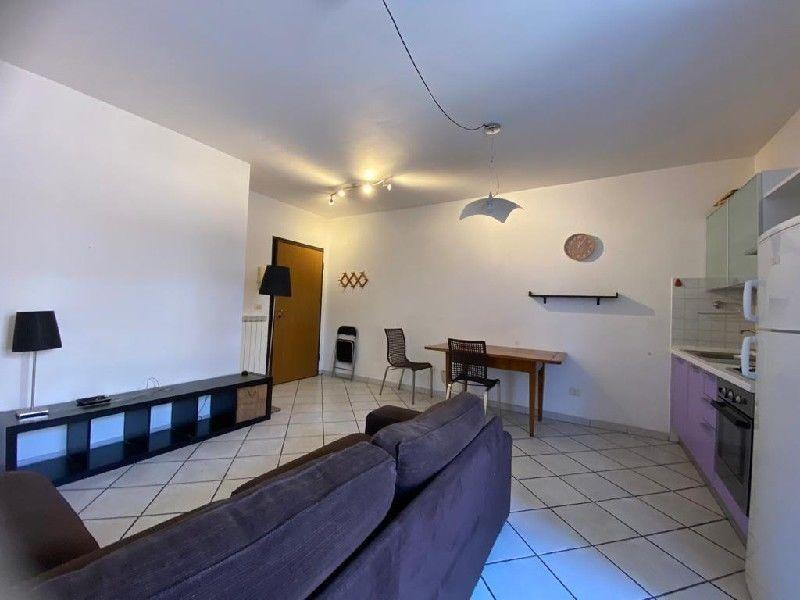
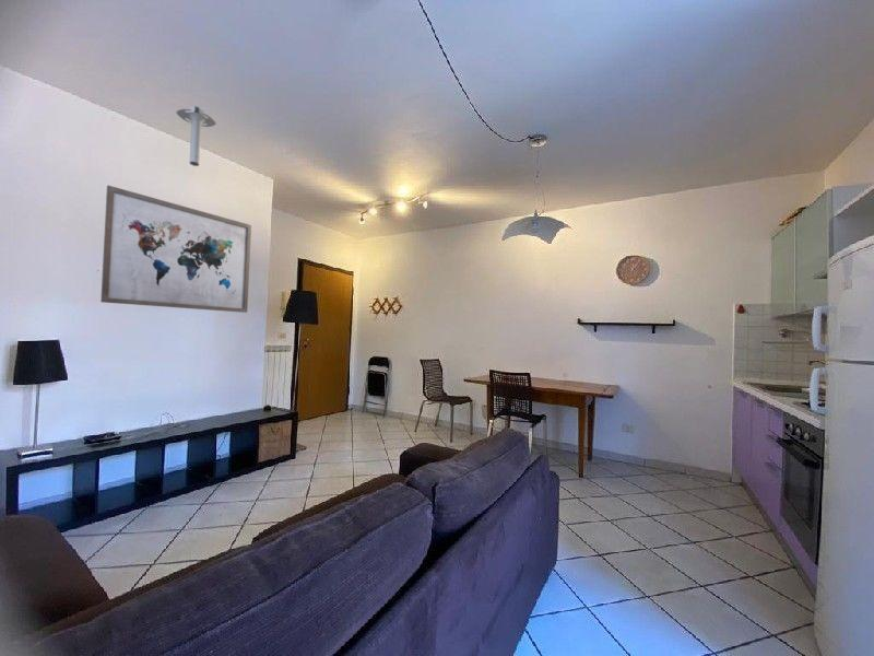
+ wall art (187, 258)
+ ceiling light (196, 136)
